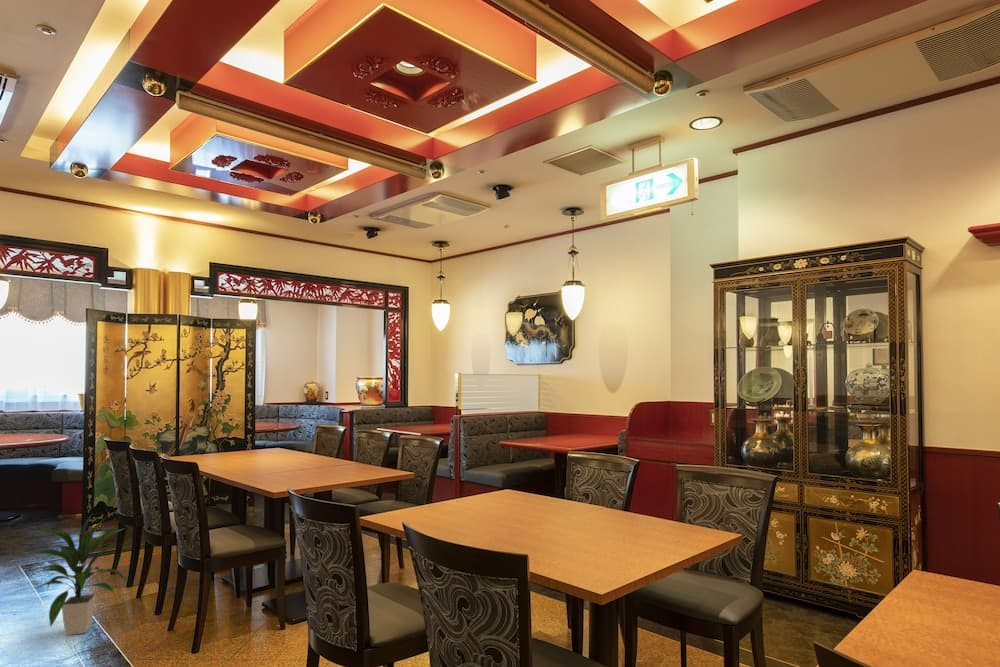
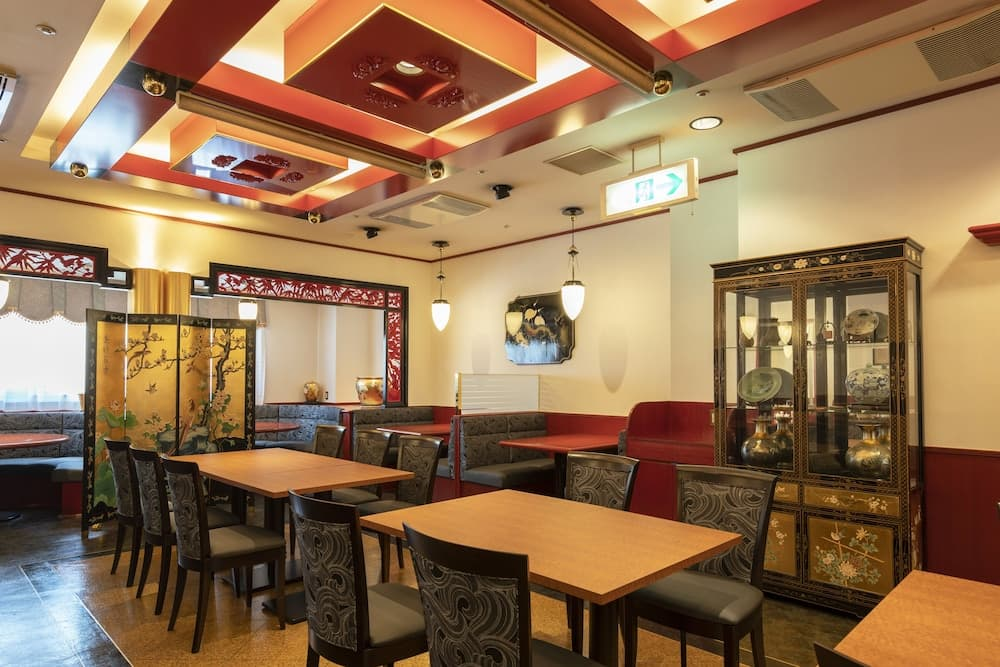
- indoor plant (75, 573)
